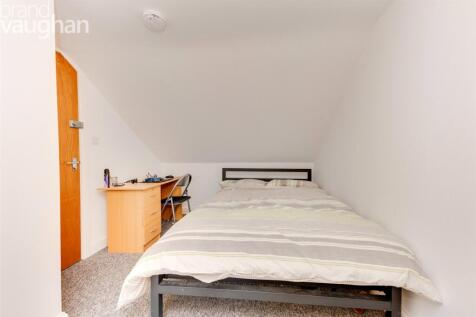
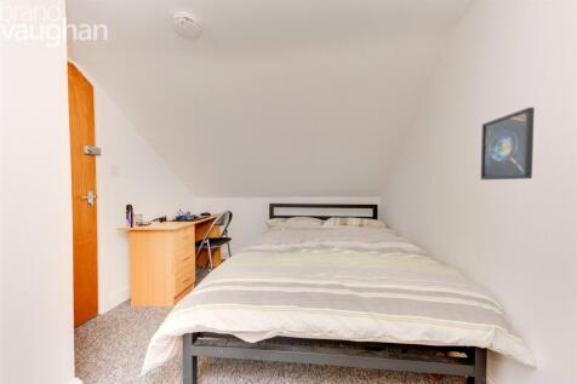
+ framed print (503, 148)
